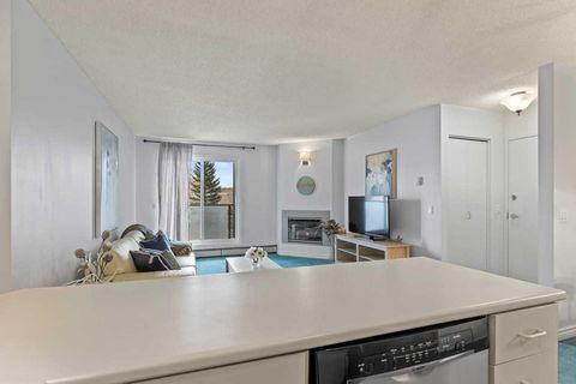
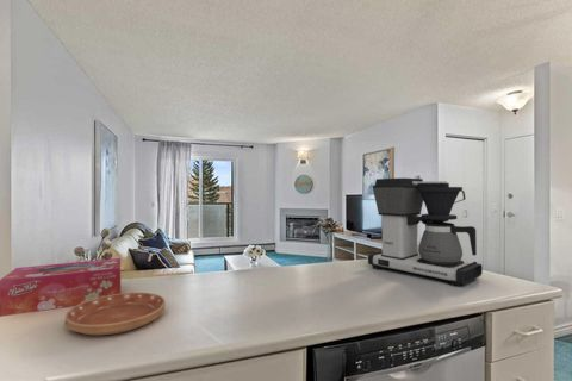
+ saucer (118, 312)
+ coffee maker (423, 223)
+ tissue box (68, 282)
